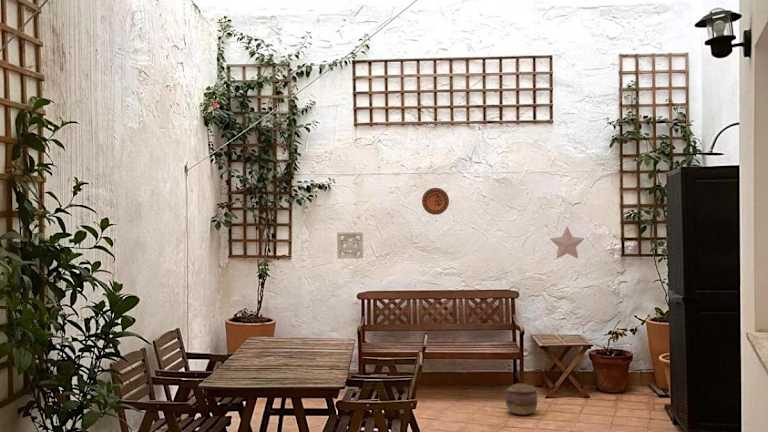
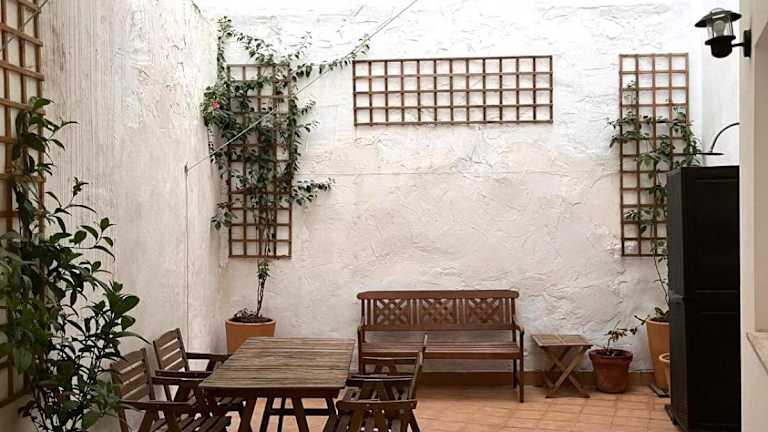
- decorative plate (435, 201)
- decorative star (567, 242)
- basket (521, 398)
- wall ornament (349, 245)
